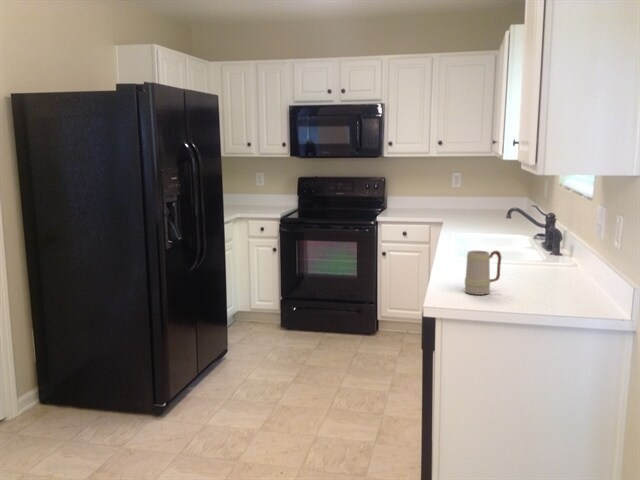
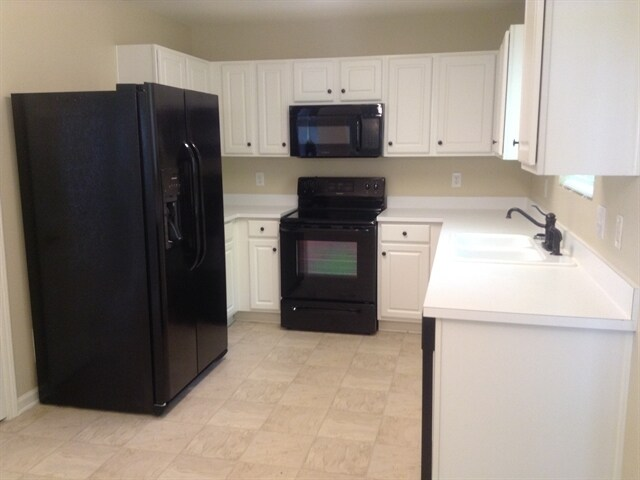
- mug (483, 271)
